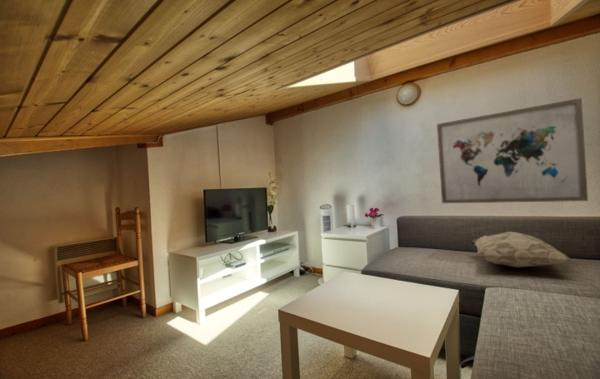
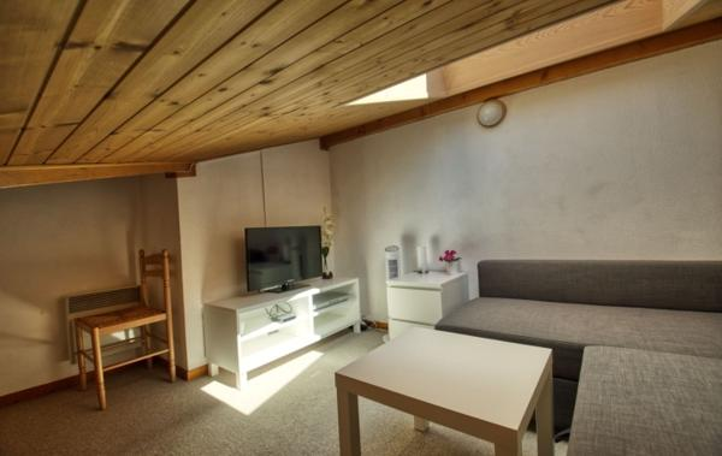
- wall art (502, 157)
- decorative pillow (512, 249)
